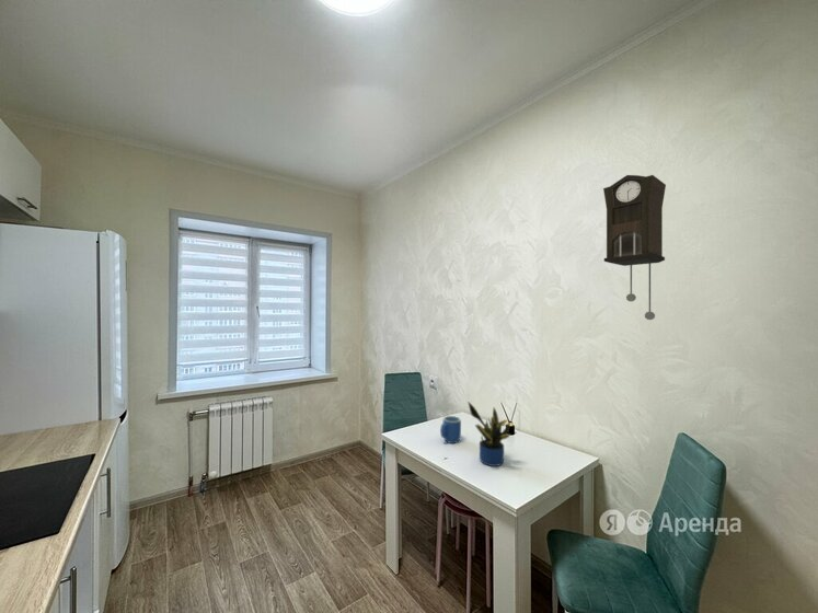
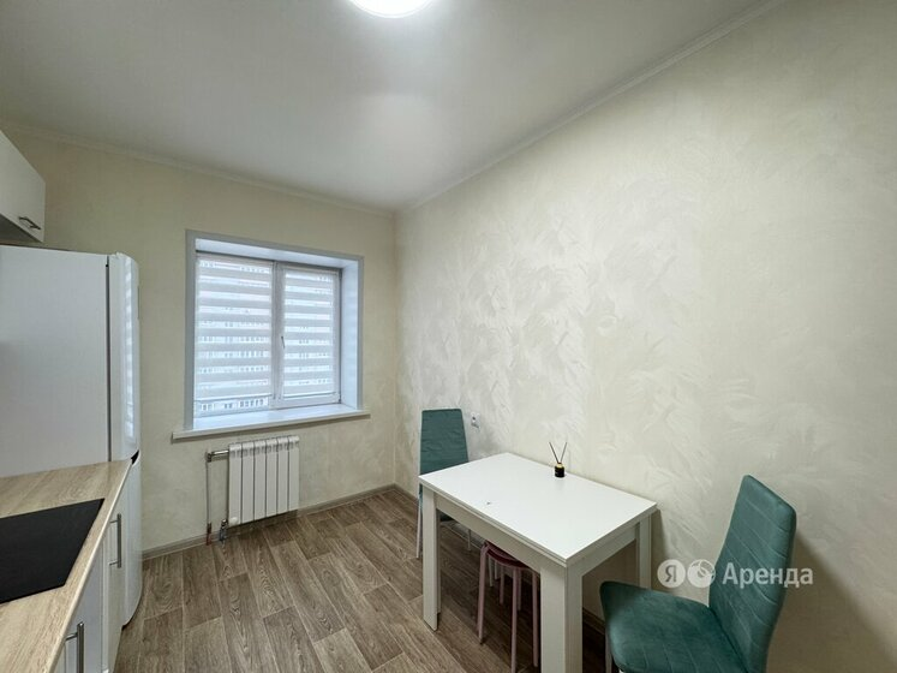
- pendulum clock (634, 250)
- mug (450, 429)
- potted plant (488, 431)
